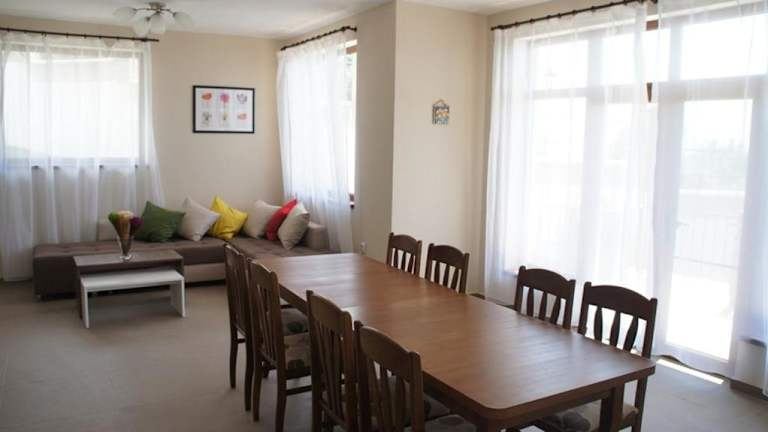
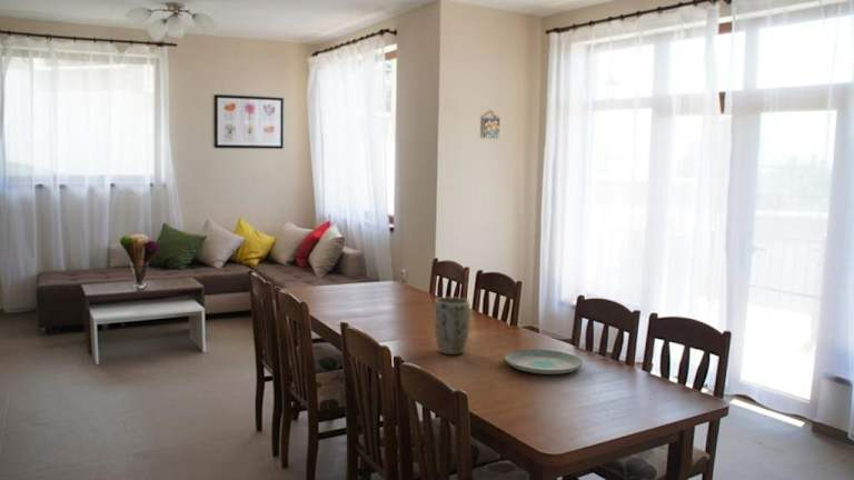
+ plant pot (451, 326)
+ plate (543, 361)
